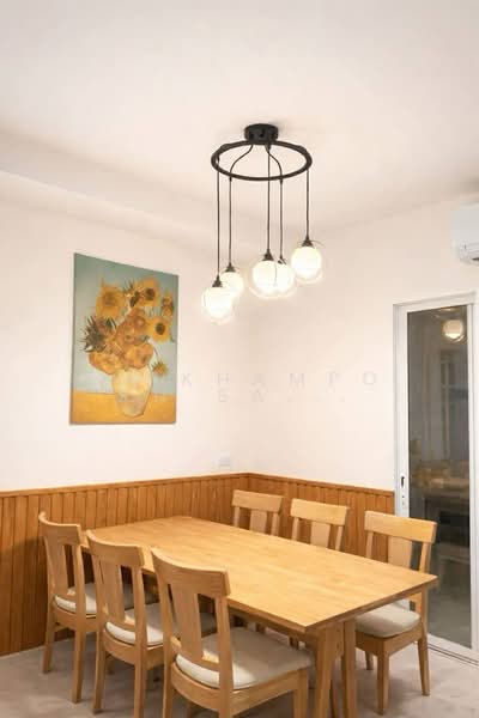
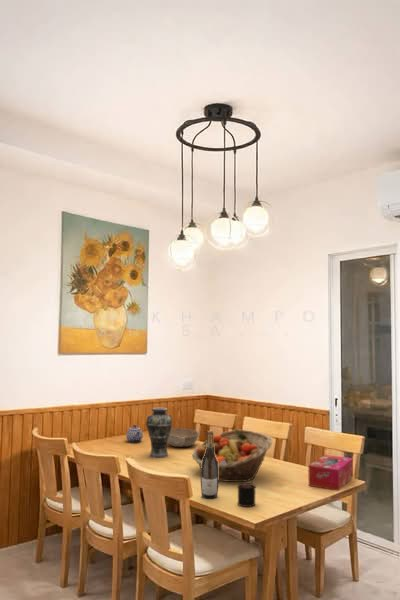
+ tissue box (331, 471)
+ teapot (134, 433)
+ bowl (181, 438)
+ candle (246, 490)
+ wine bottle (209, 463)
+ vase (158, 432)
+ fruit basket (231, 454)
